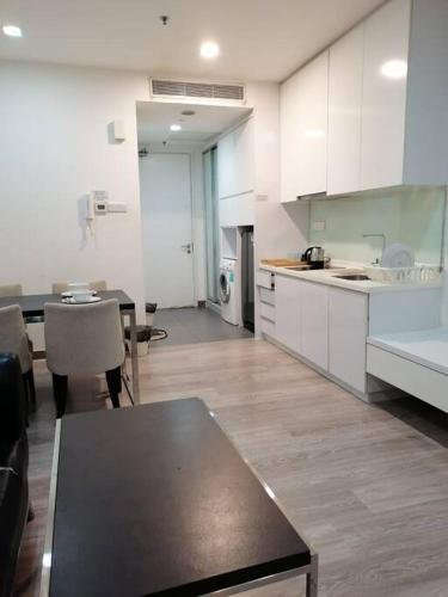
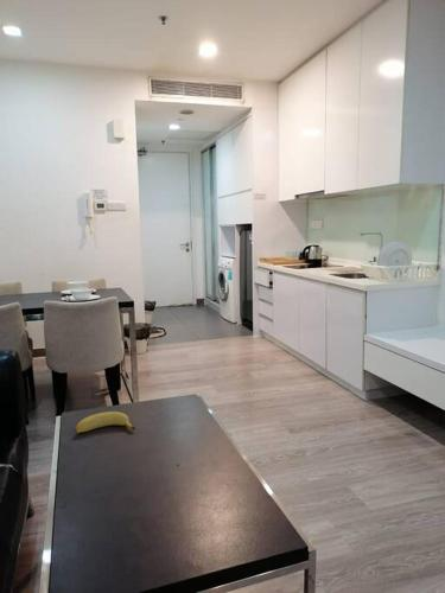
+ banana (103, 422)
